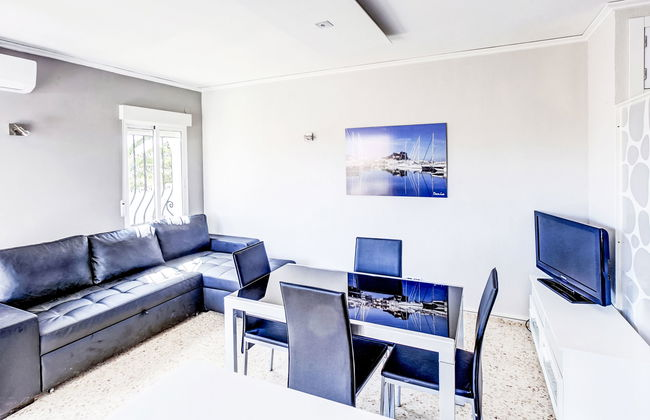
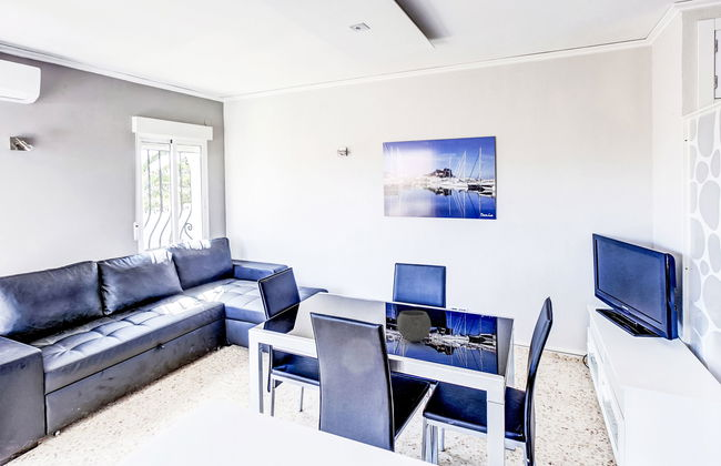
+ bowl (414, 326)
